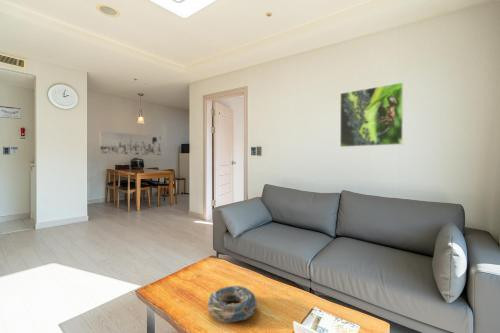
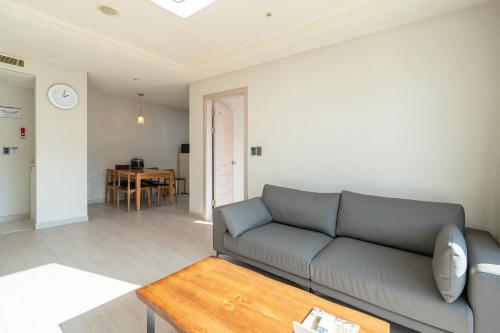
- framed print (369, 117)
- wall art (133, 144)
- decorative bowl (232, 303)
